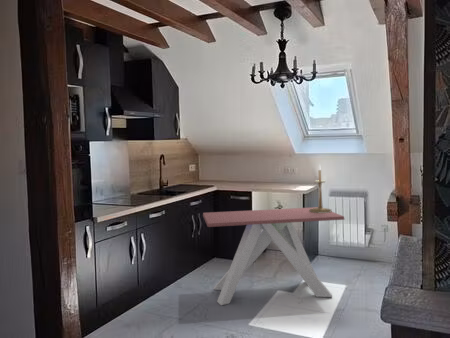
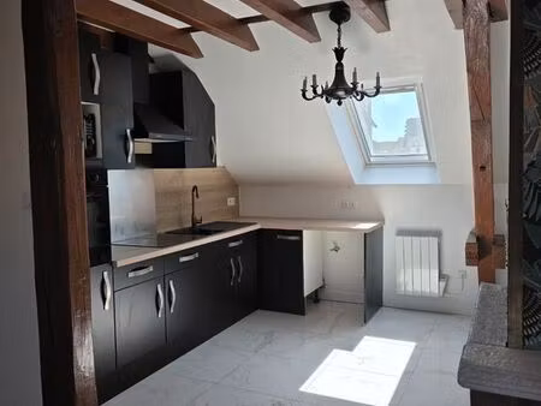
- dining table (265, 248)
- candlestick (320, 187)
